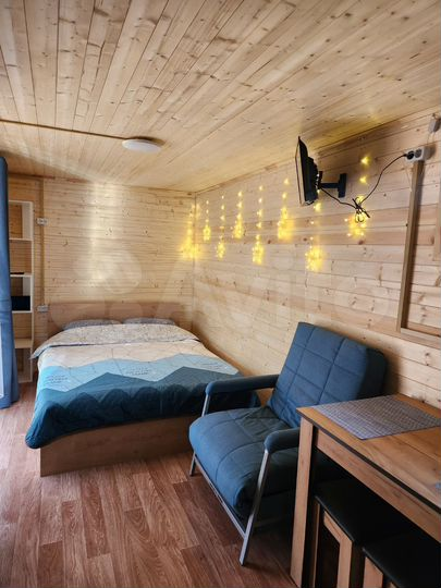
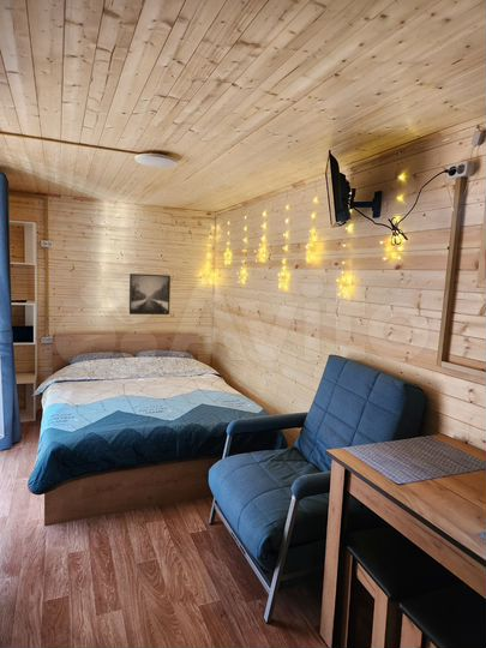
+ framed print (150, 294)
